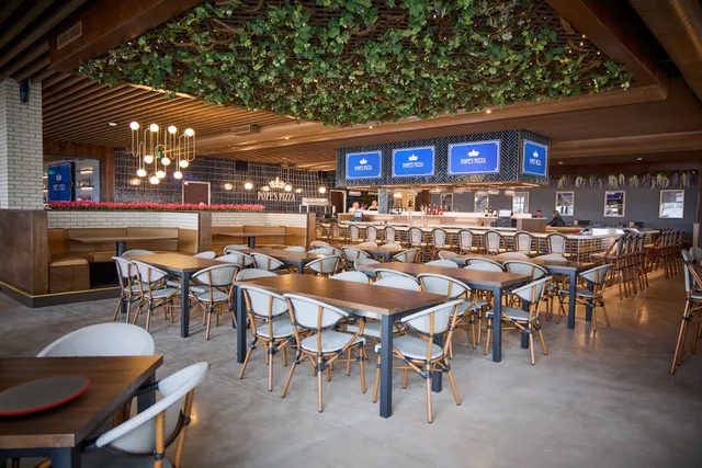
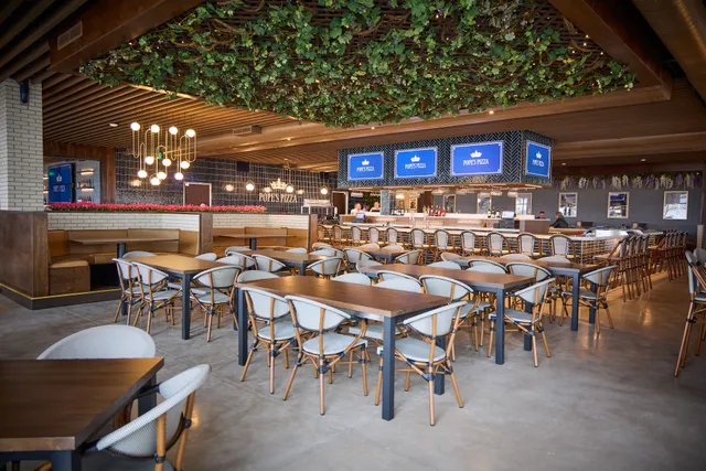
- plate (39, 395)
